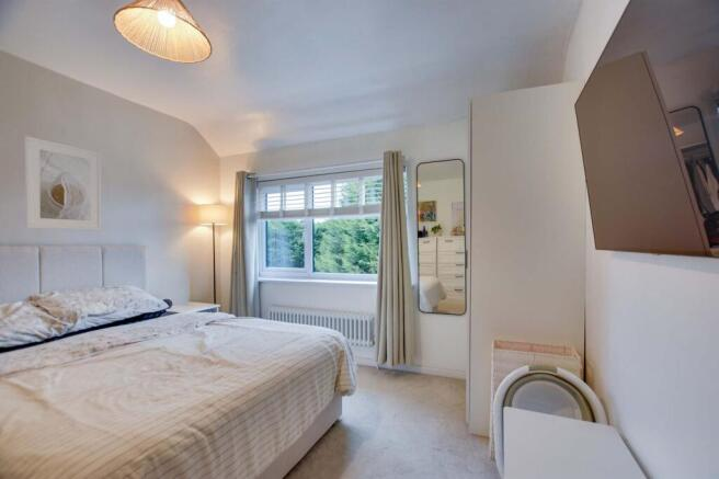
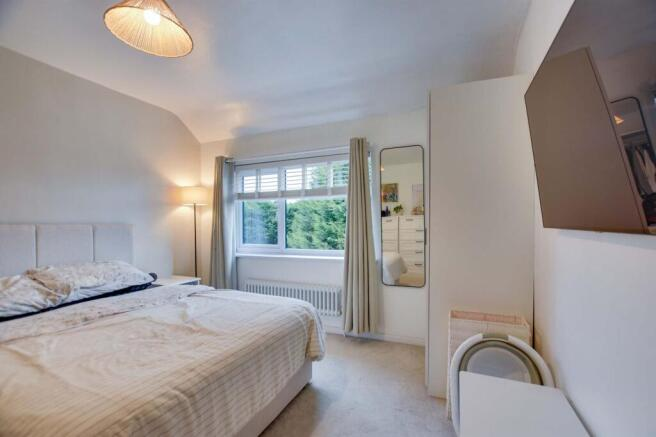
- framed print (66, 186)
